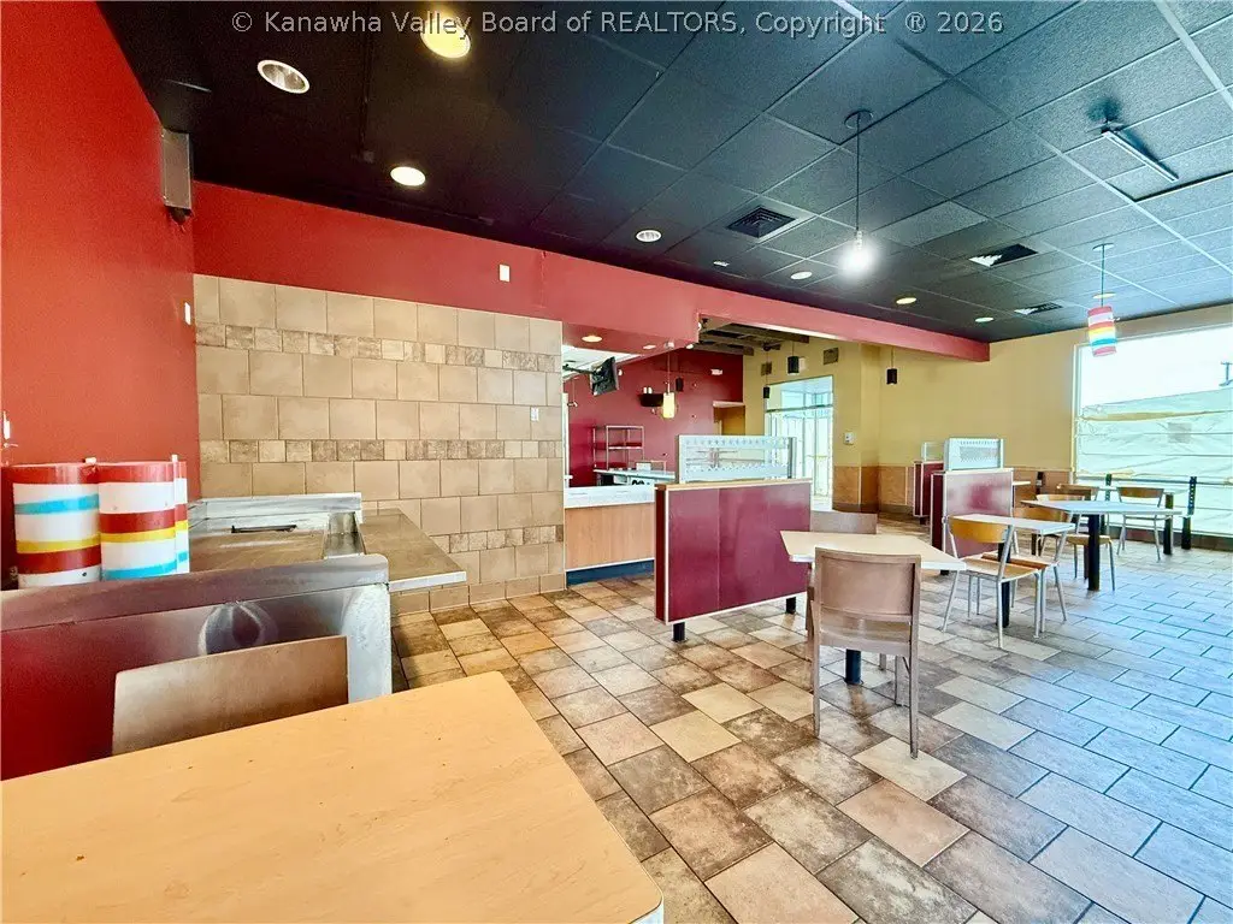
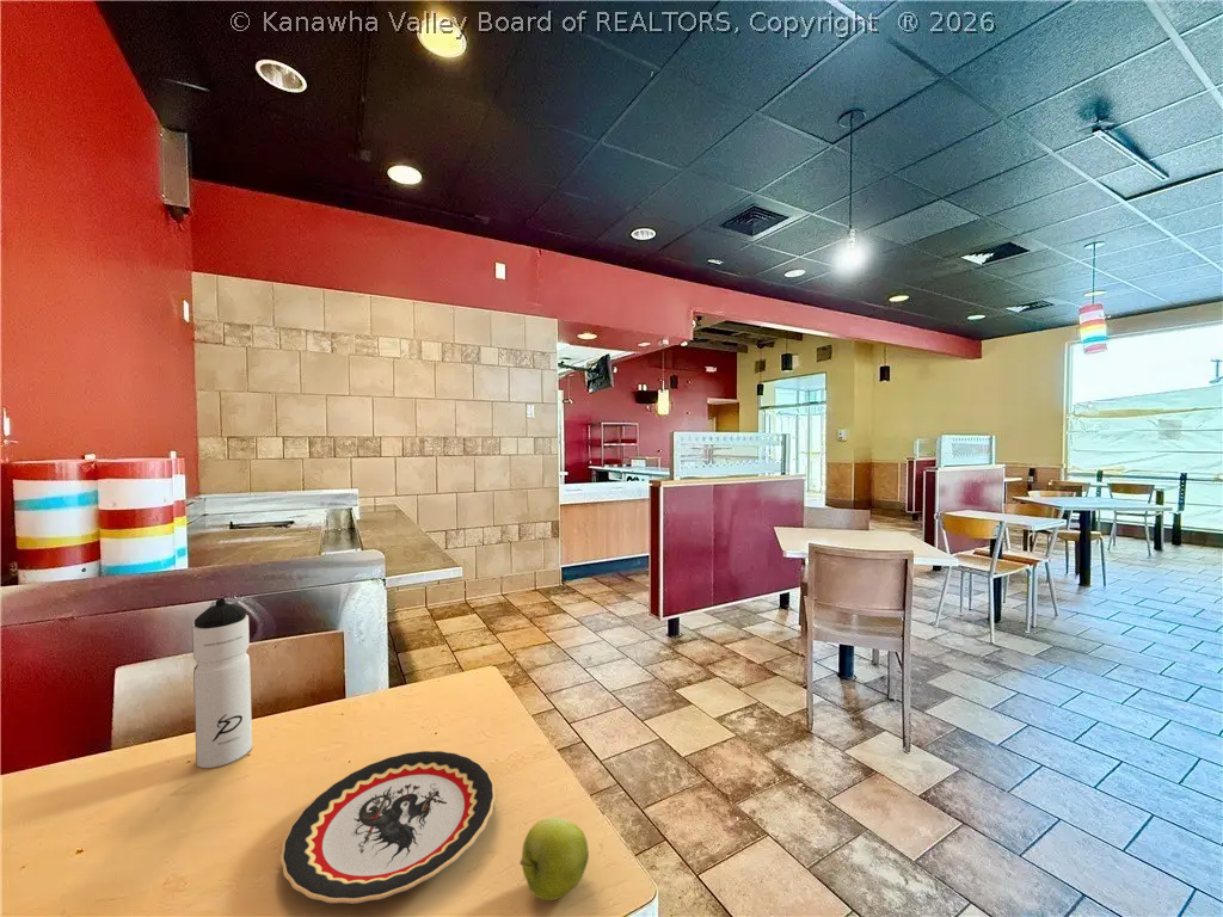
+ apple (554, 855)
+ water bottle (222, 676)
+ plate (397, 818)
